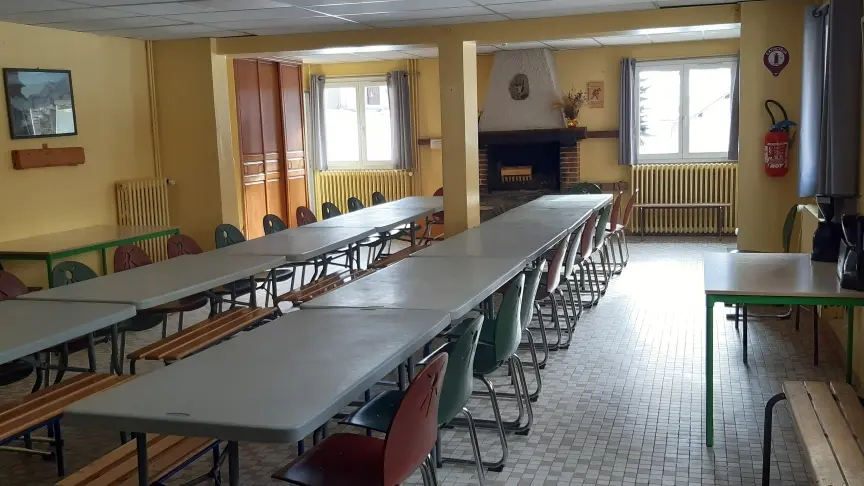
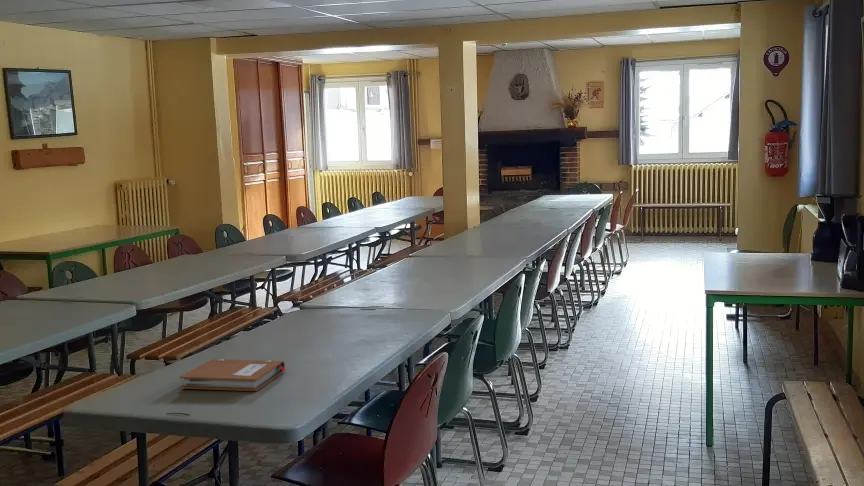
+ notebook (236, 373)
